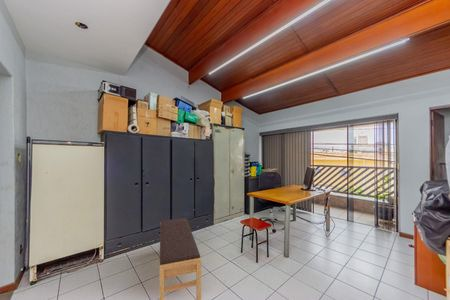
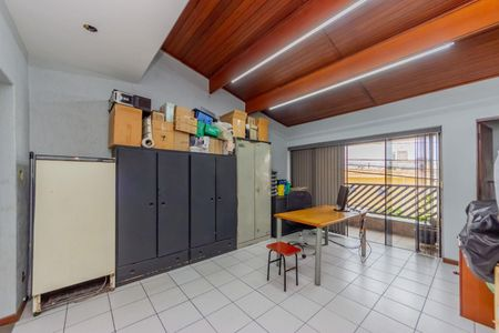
- bench (176, 252)
